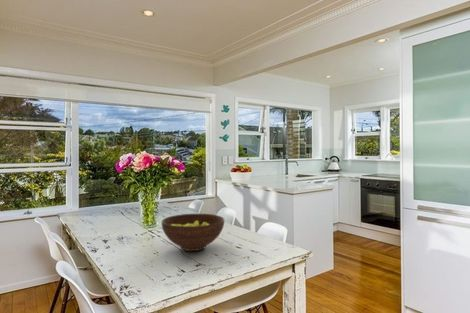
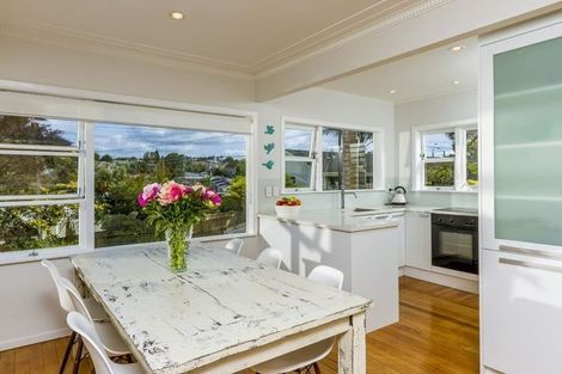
- fruit bowl (193, 233)
